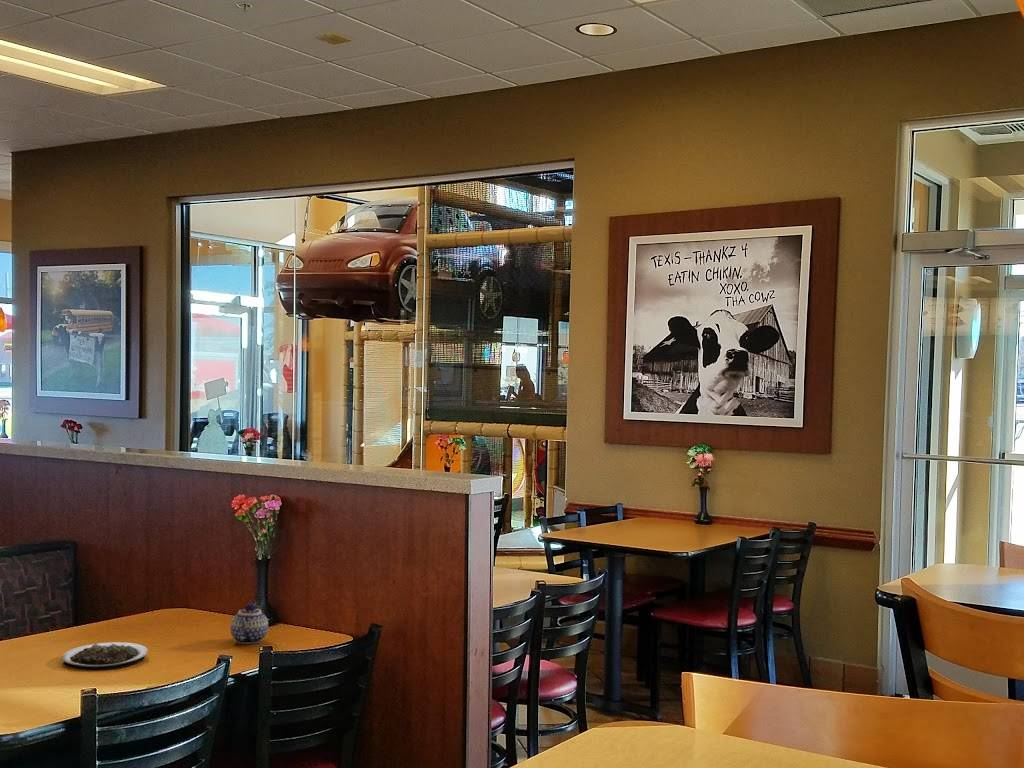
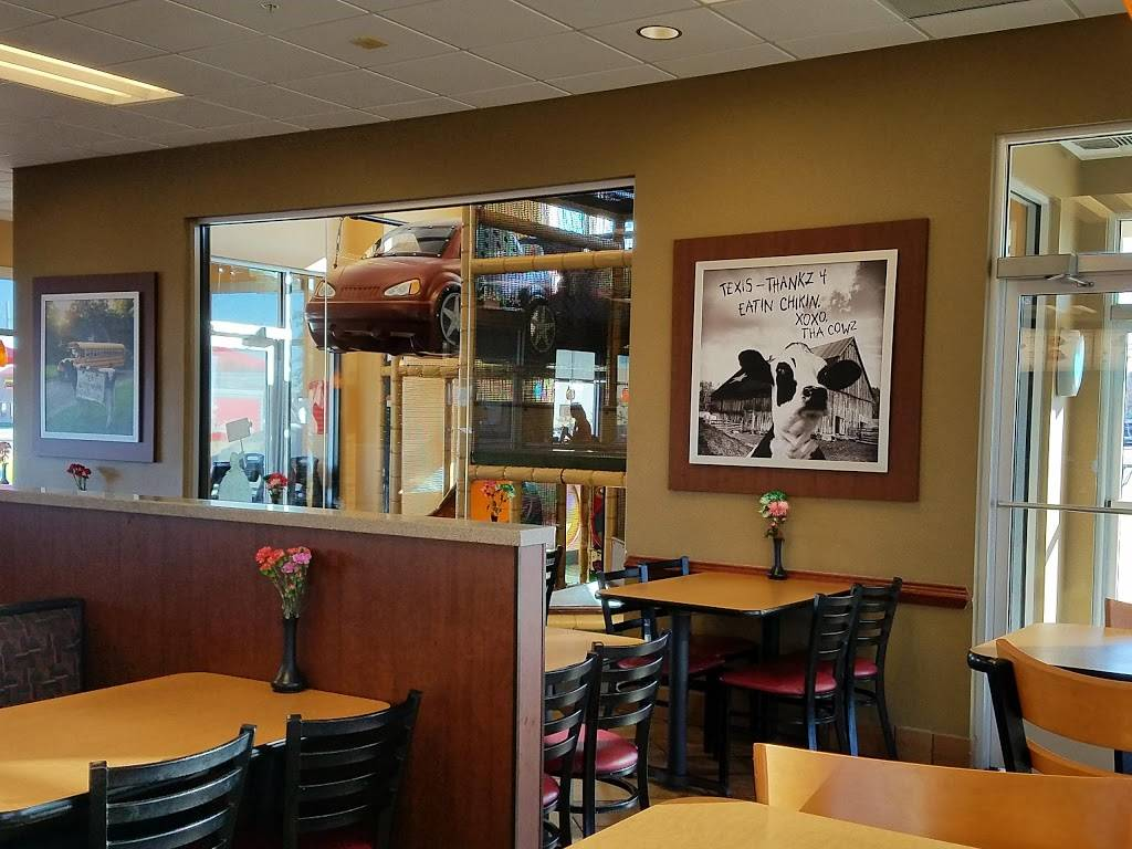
- teapot (249, 622)
- plate (105, 653)
